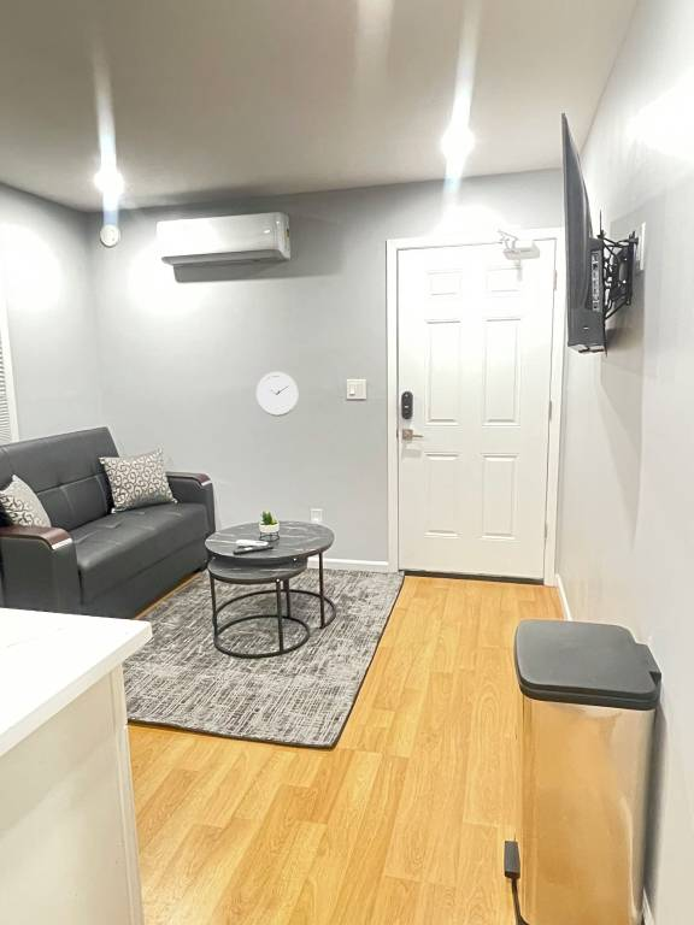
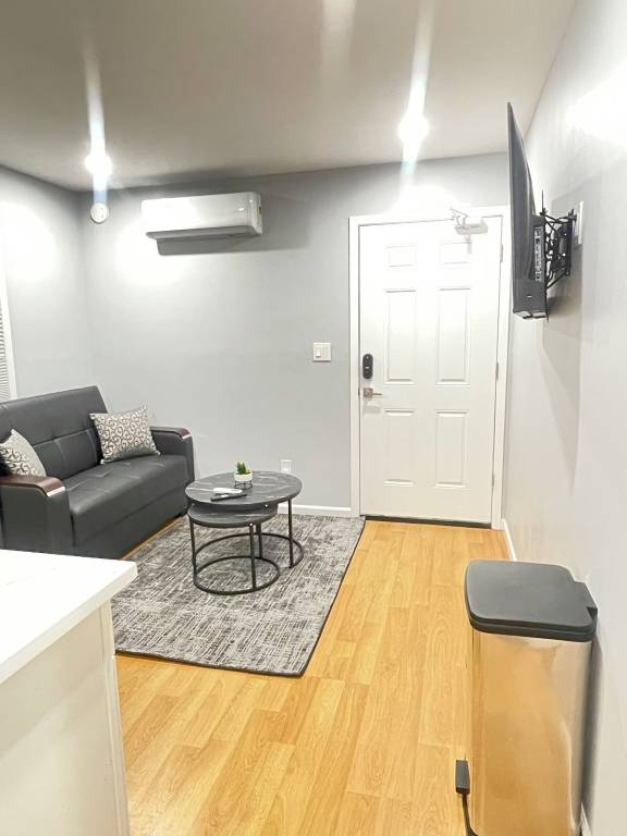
- wall clock (276, 394)
